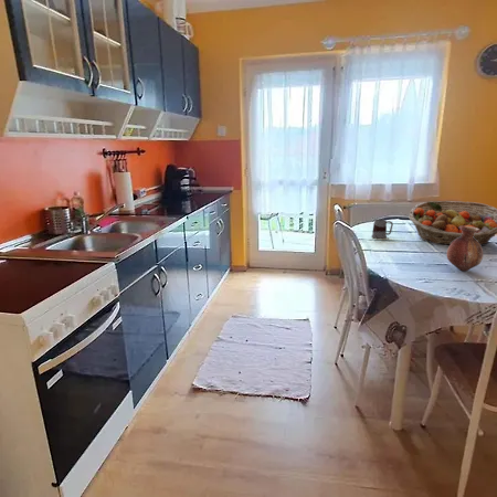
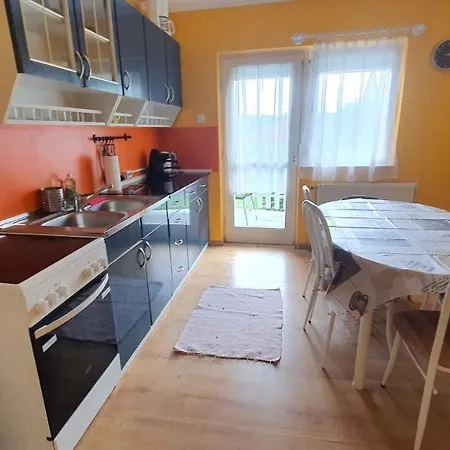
- vase (465, 248)
- fruit basket (454, 222)
- mug (382, 229)
